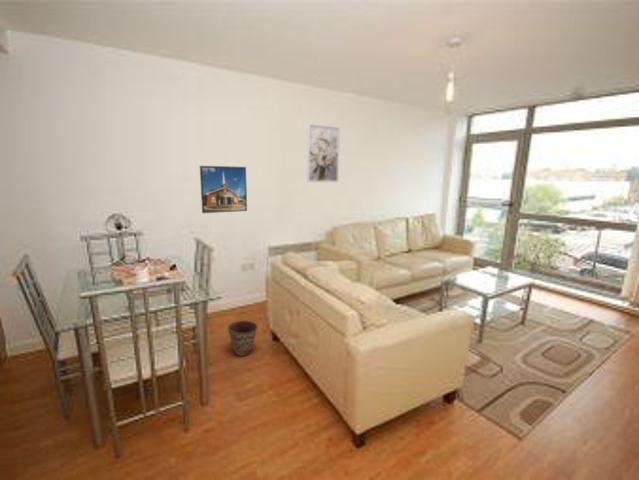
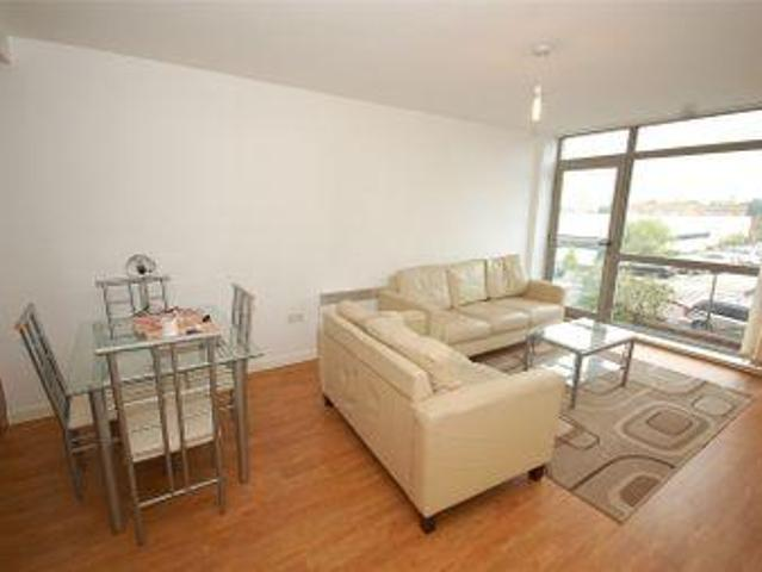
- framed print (224, 189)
- wall art (323, 154)
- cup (243, 339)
